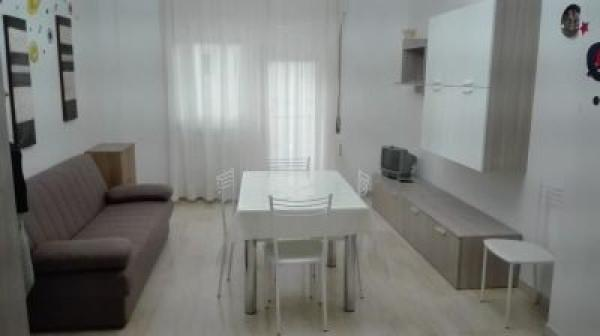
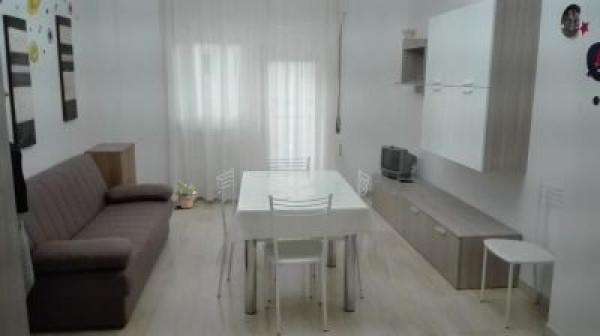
+ potted plant (186, 193)
